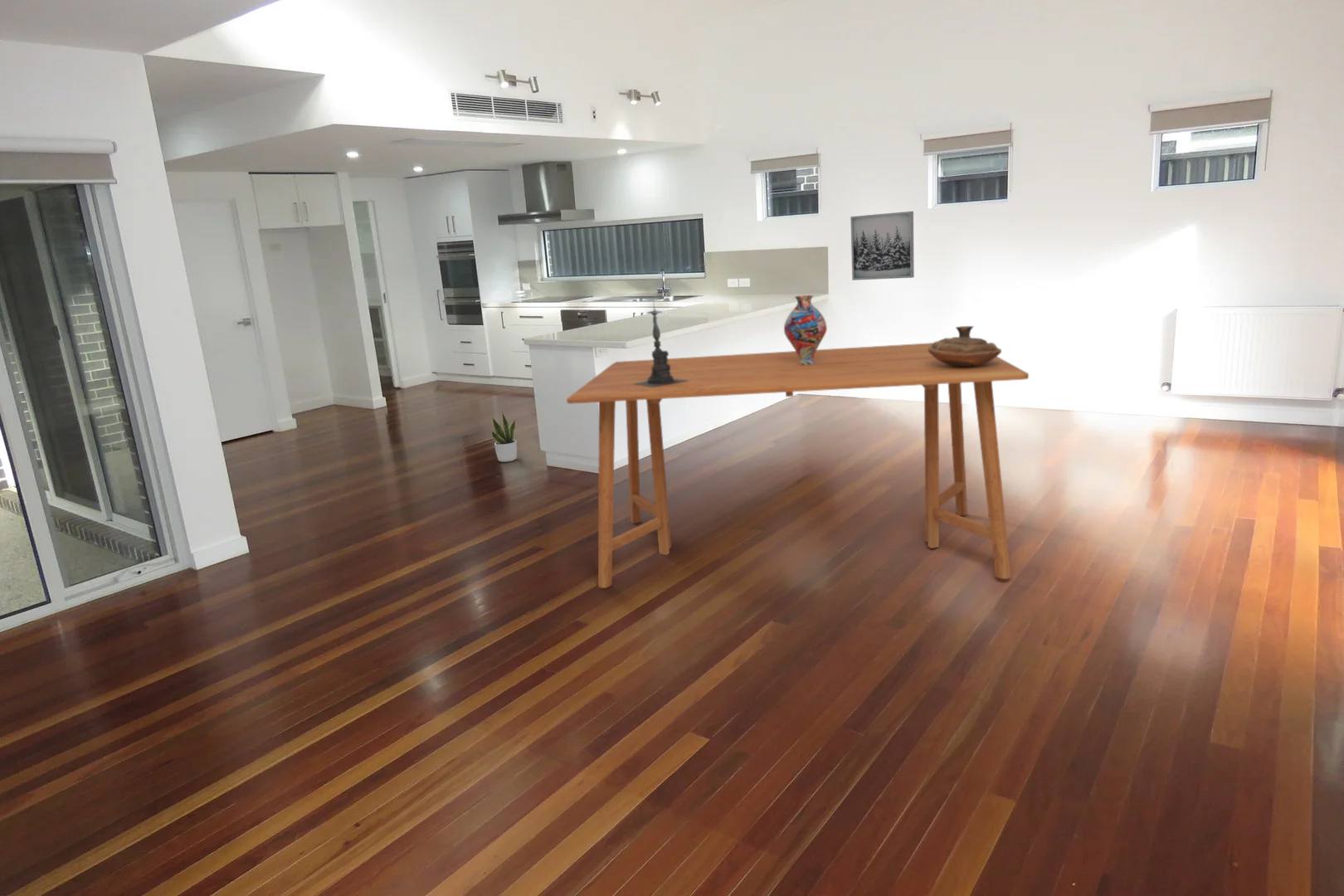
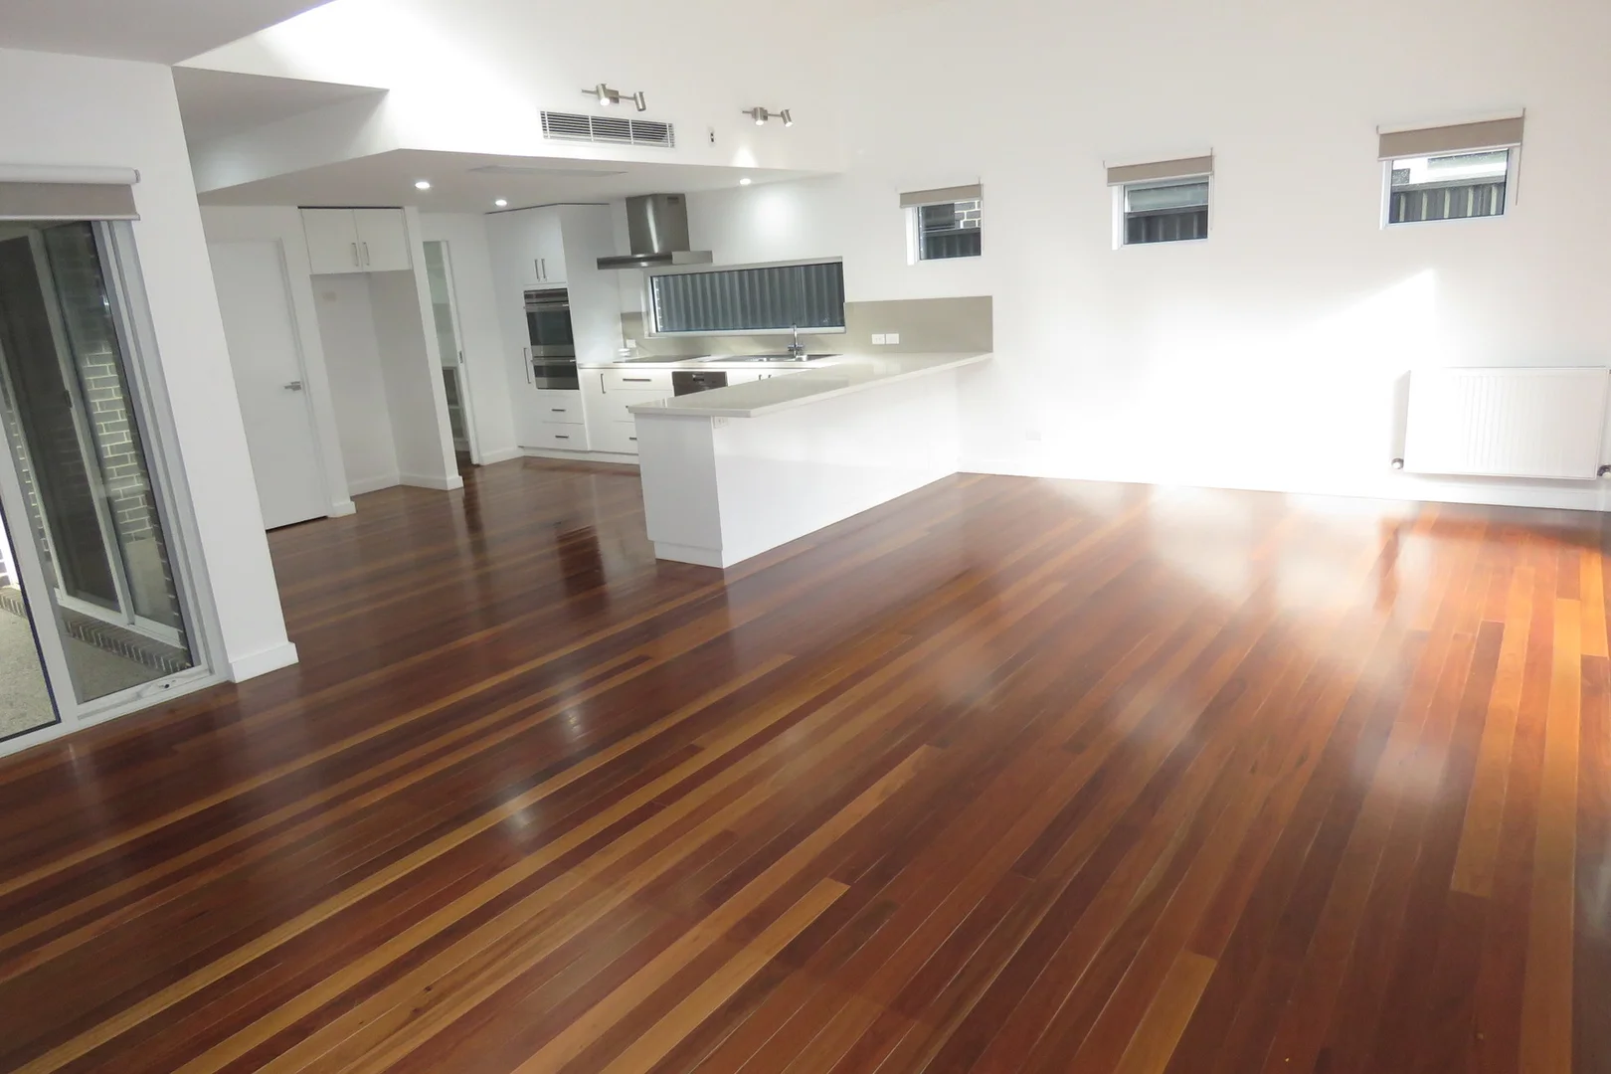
- wall art (882, 246)
- vase (805, 329)
- decorative bowl (964, 345)
- candle holder (657, 340)
- potted plant (504, 435)
- dining table (791, 396)
